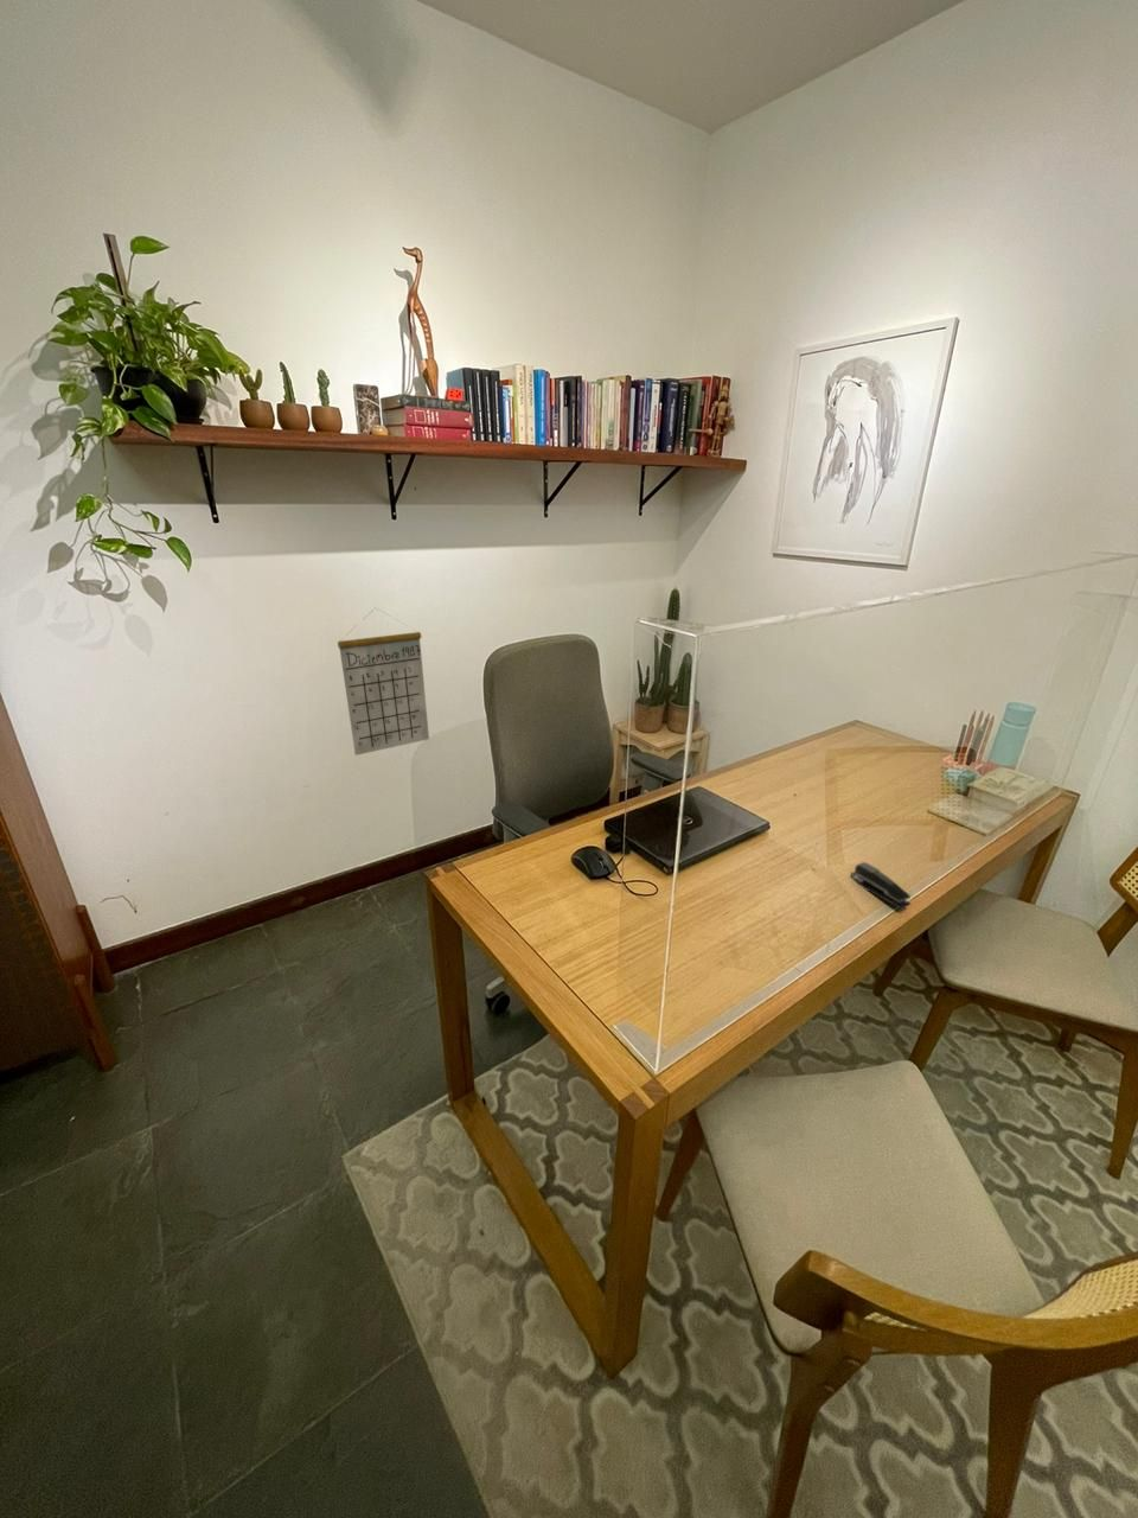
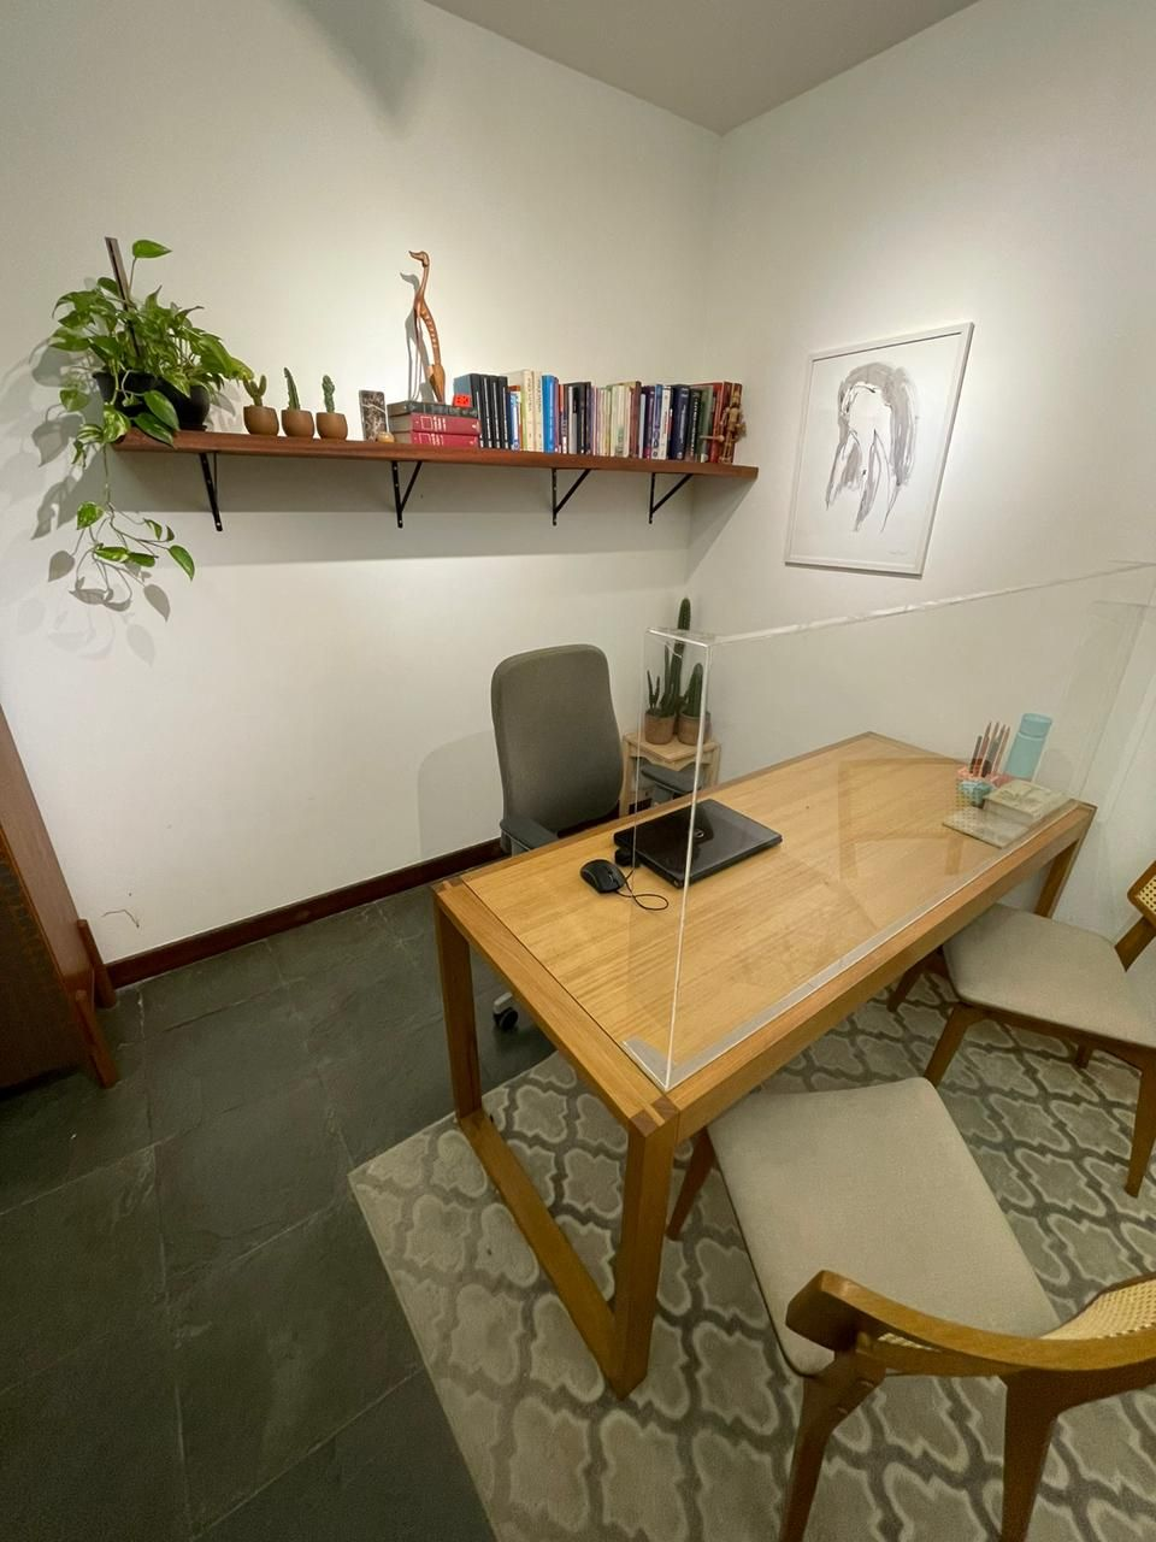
- calendar (385, 680)
- stapler (879, 882)
